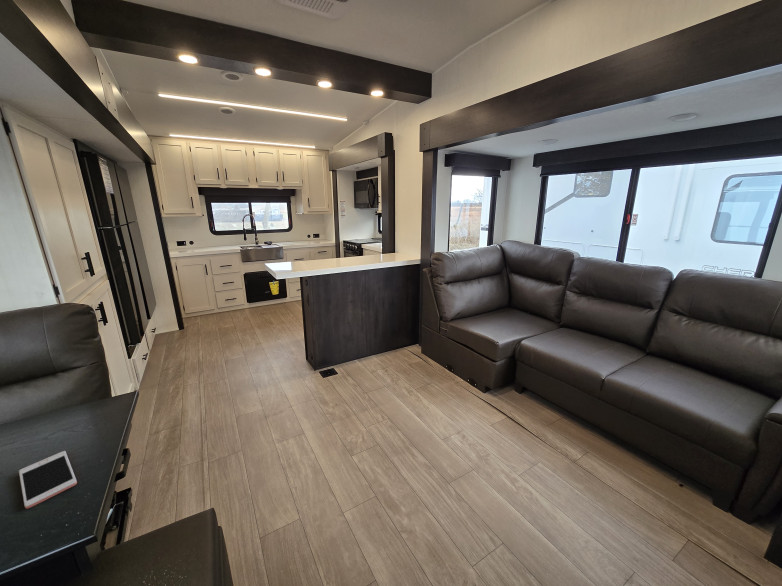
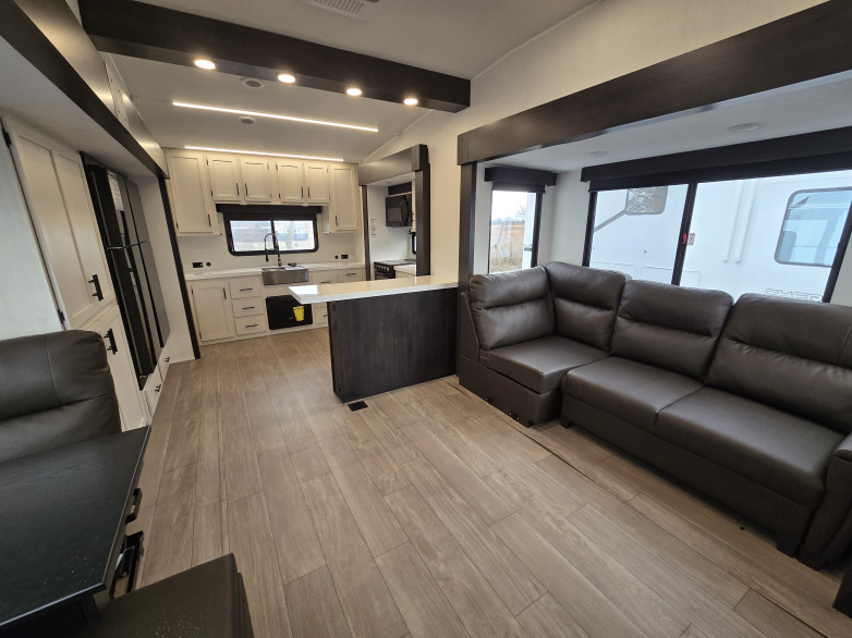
- cell phone (47, 476)
